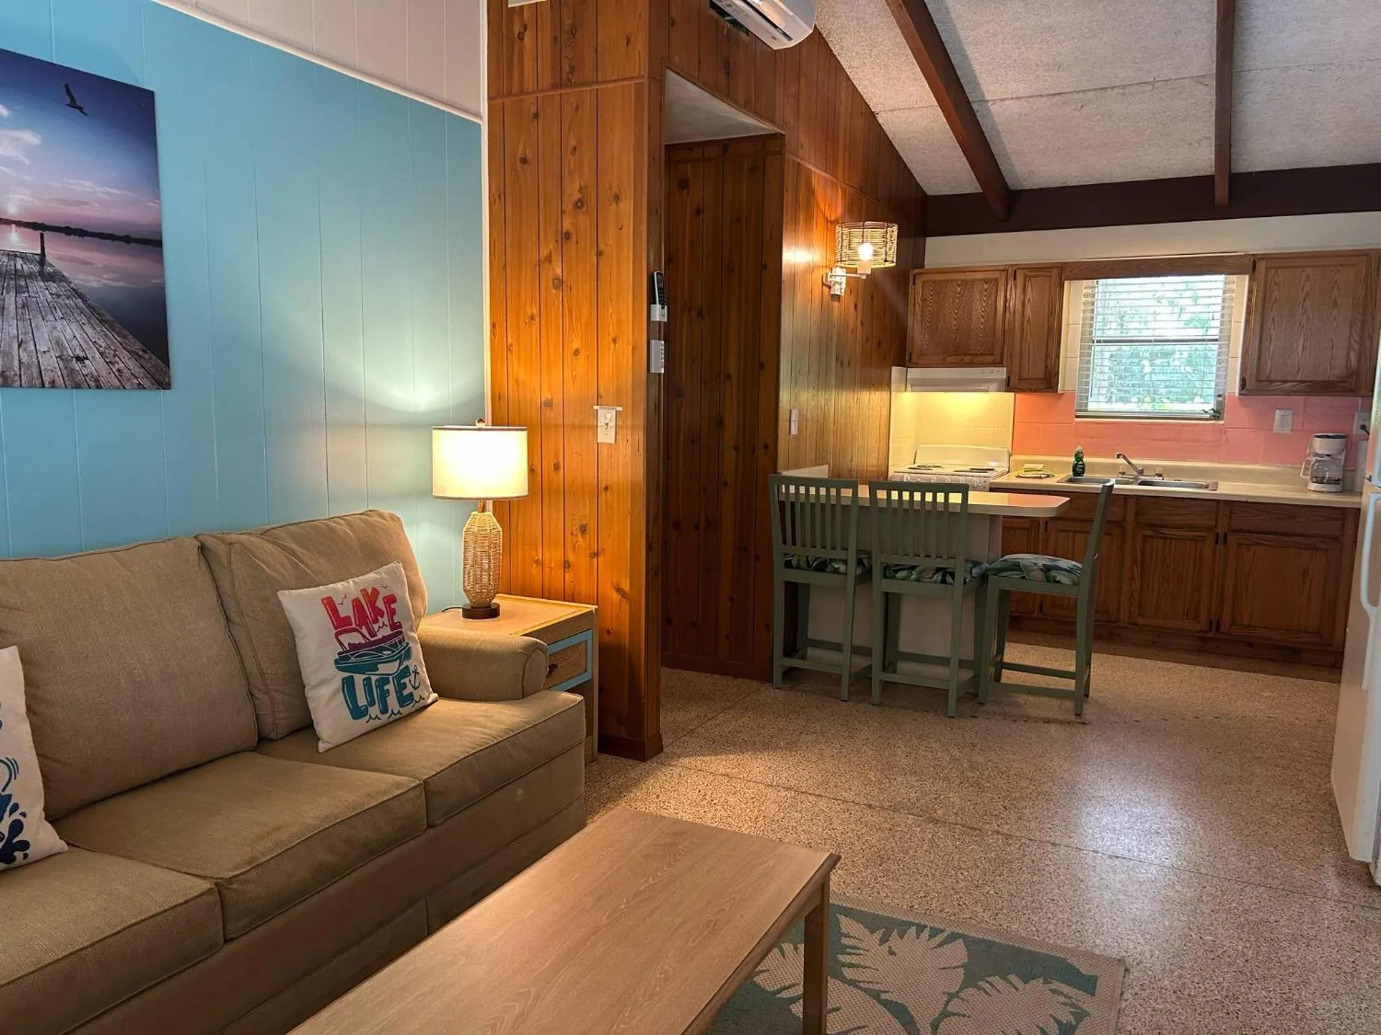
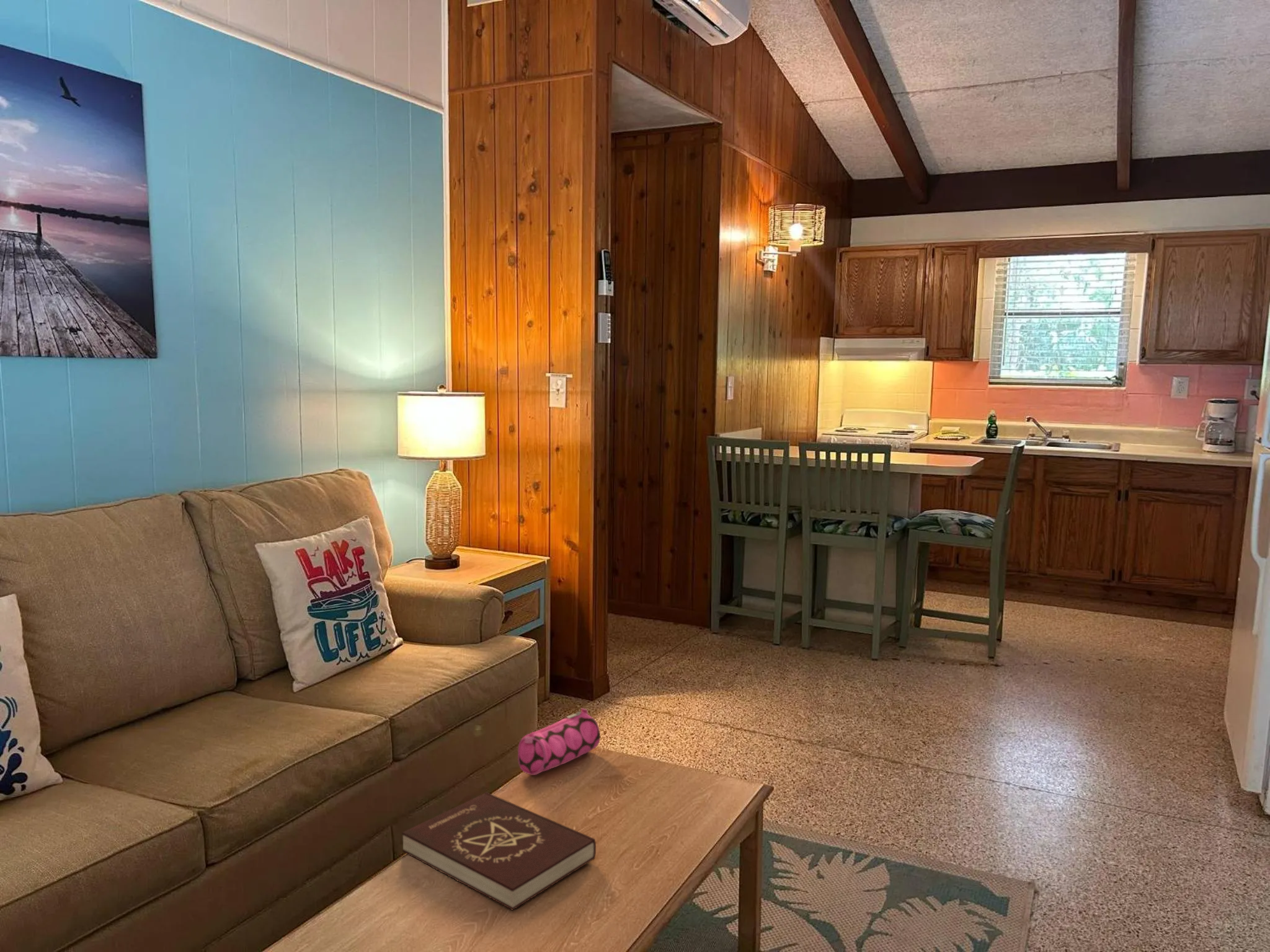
+ pencil case (558, 741)
+ book (499, 844)
